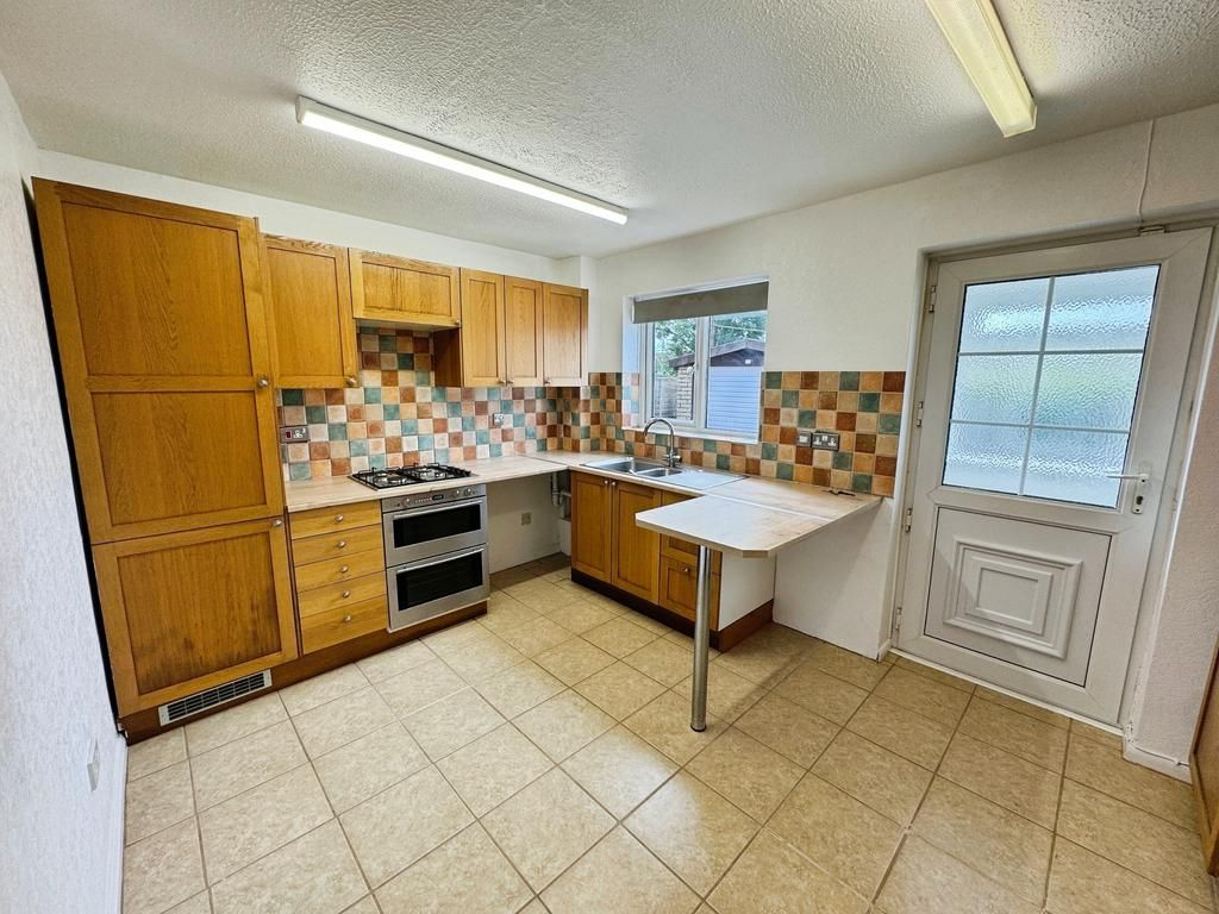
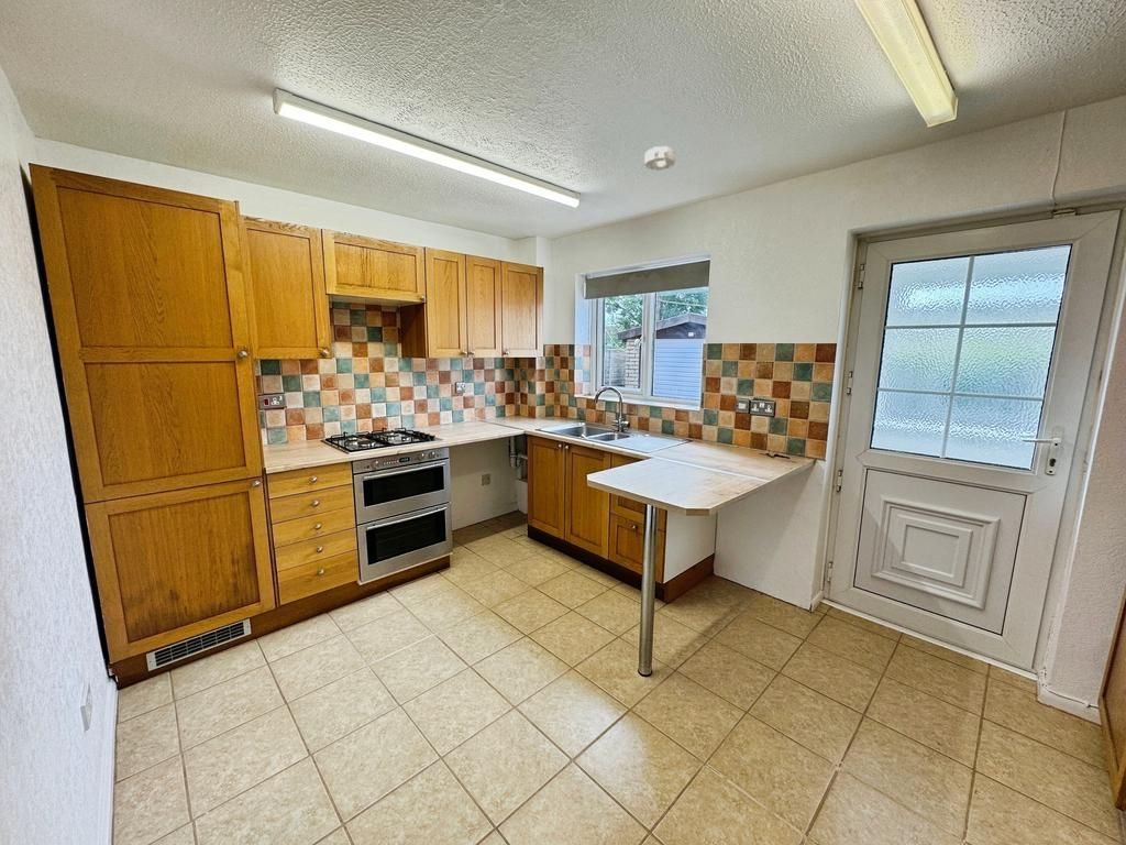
+ smoke detector (660, 157)
